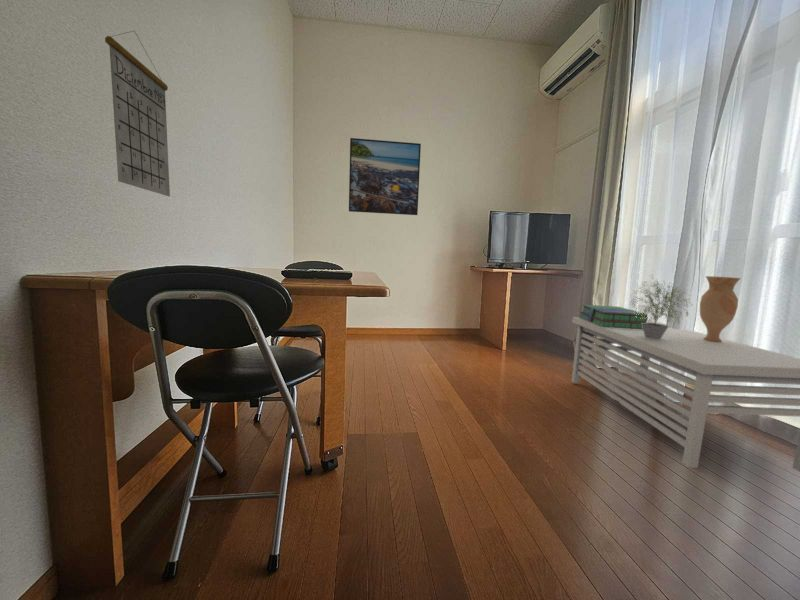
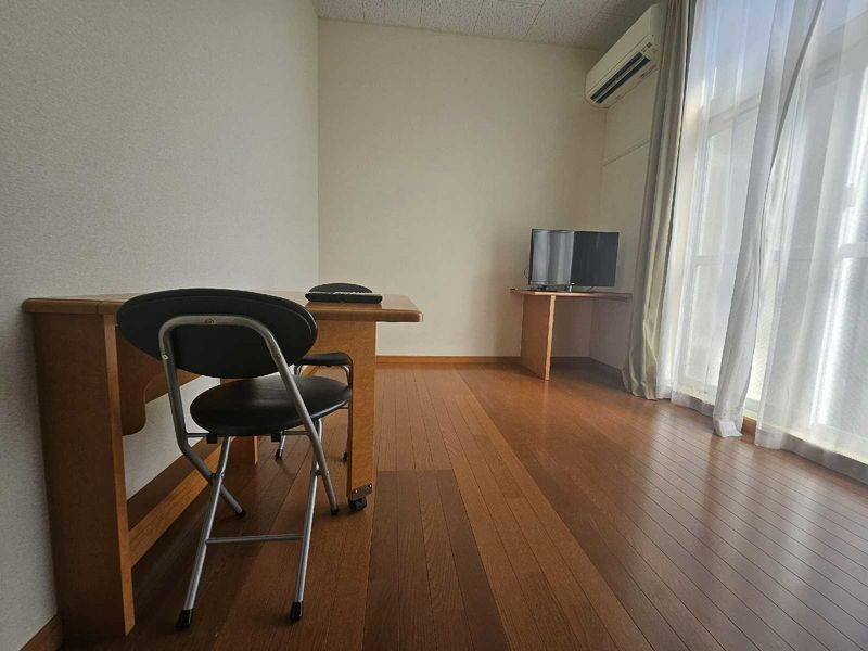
- vase (717, 308)
- calendar (142, 112)
- potted plant (660, 306)
- storage bench (663, 376)
- stack of books (611, 315)
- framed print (384, 177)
